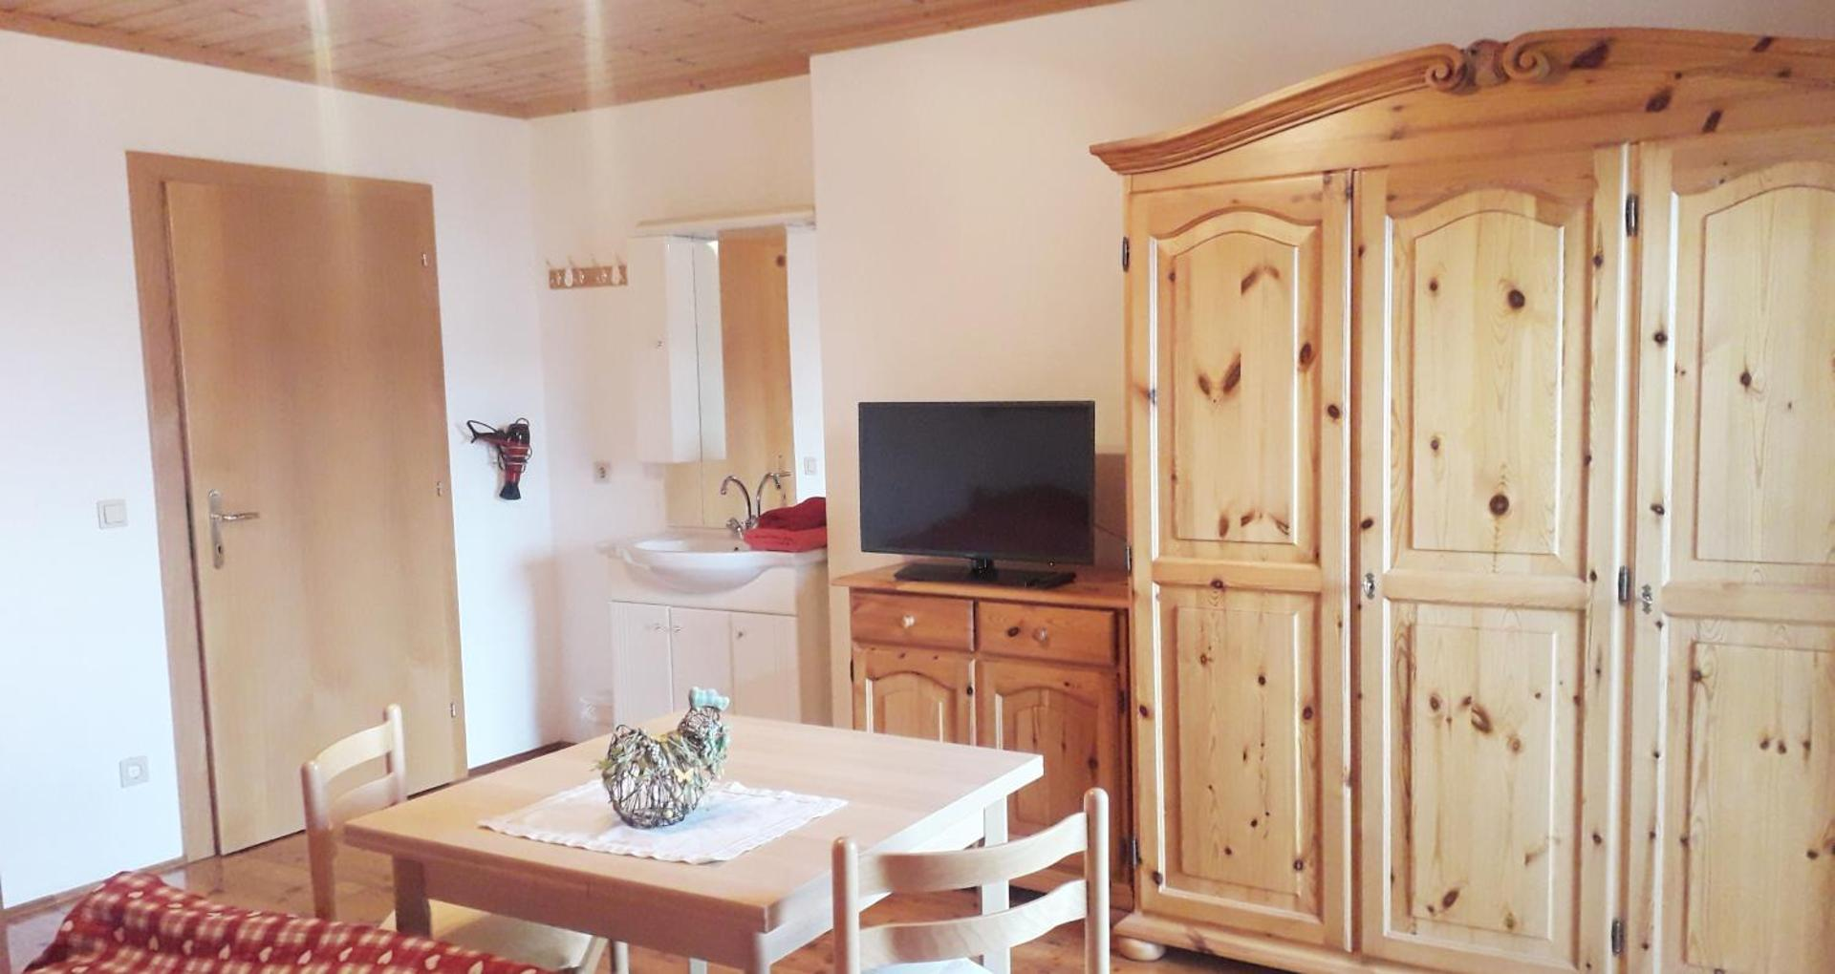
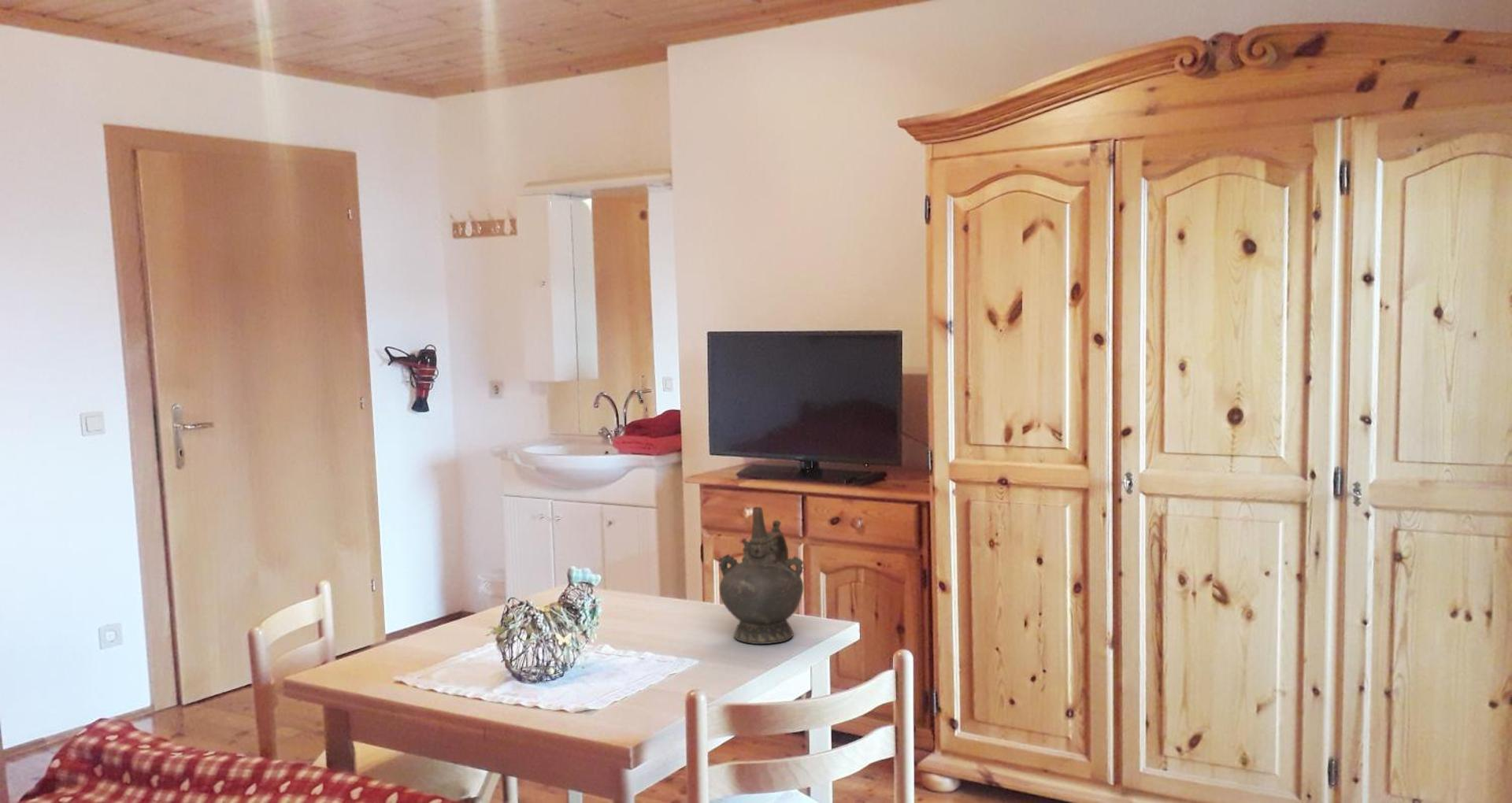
+ ceremonial vessel (762, 571)
